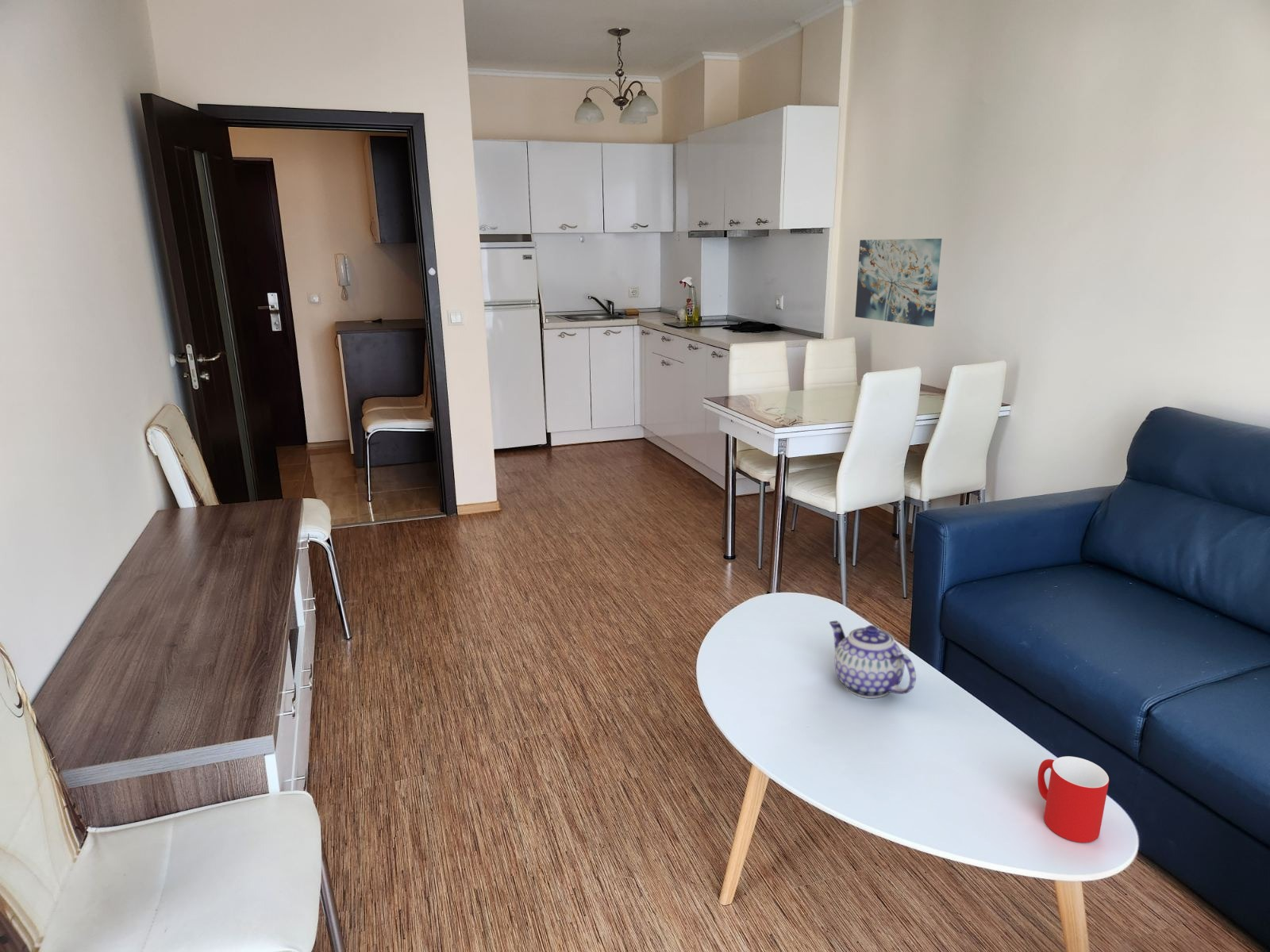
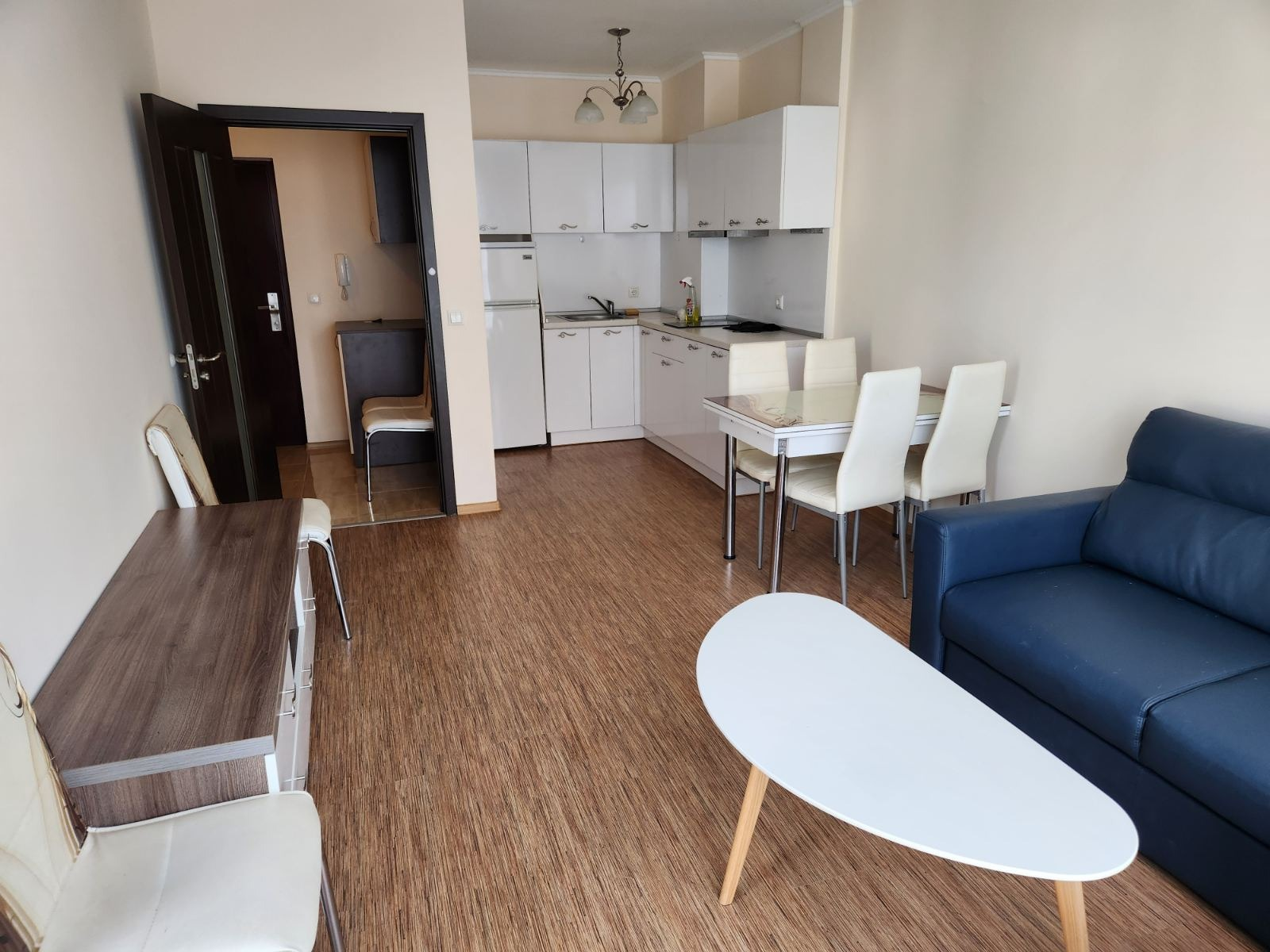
- cup (1067, 793)
- teapot (869, 656)
- wall art (895, 281)
